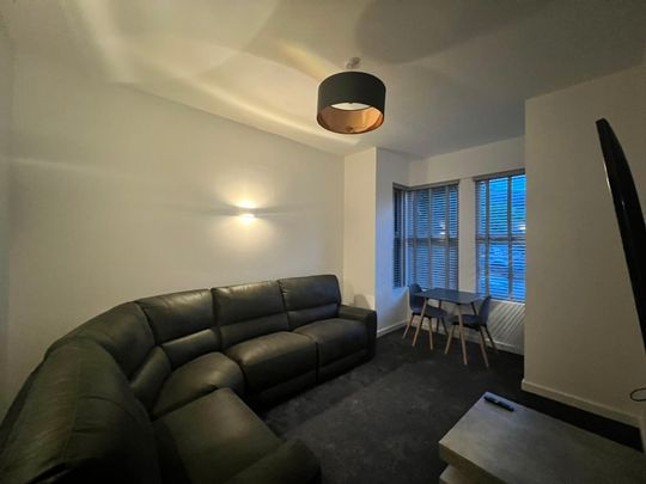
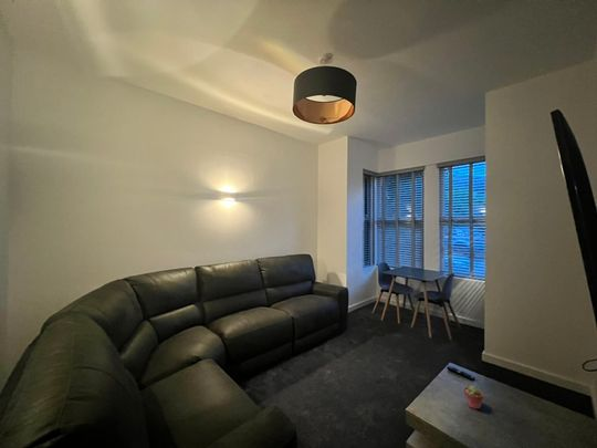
+ potted succulent (473, 395)
